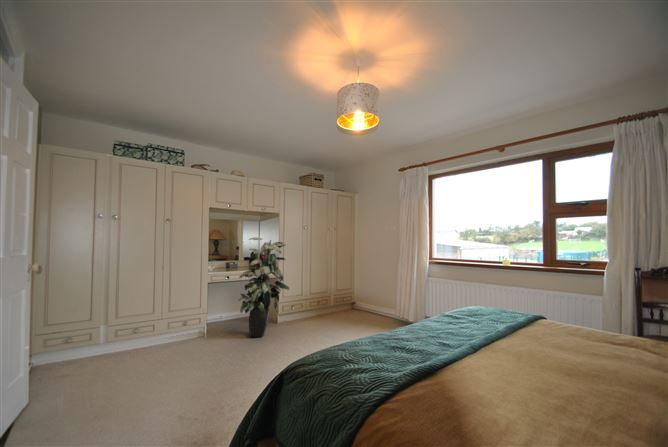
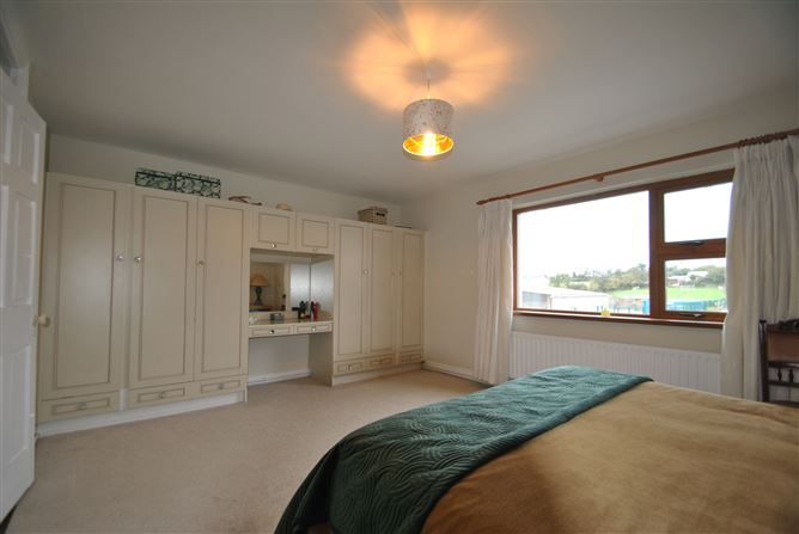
- indoor plant (261, 285)
